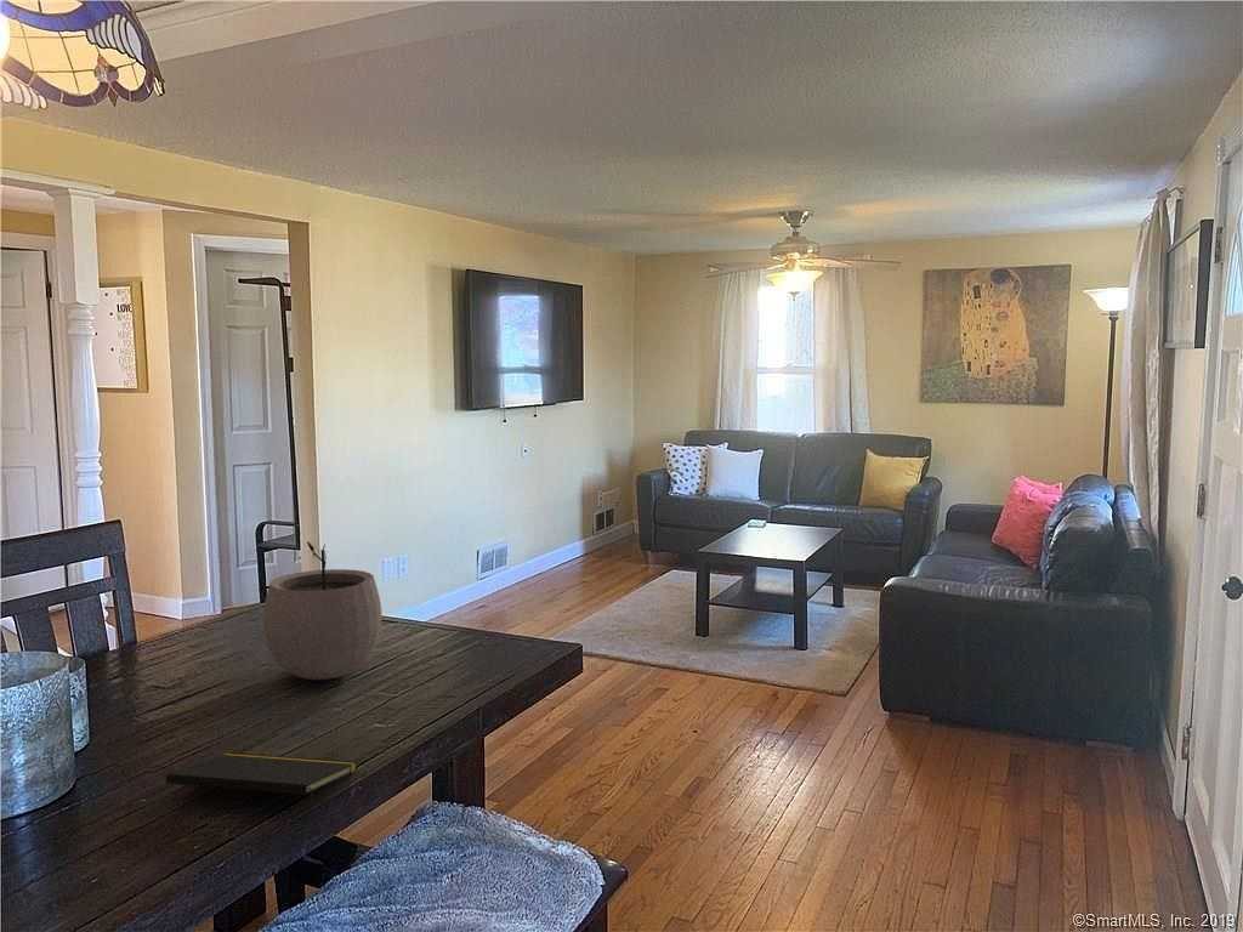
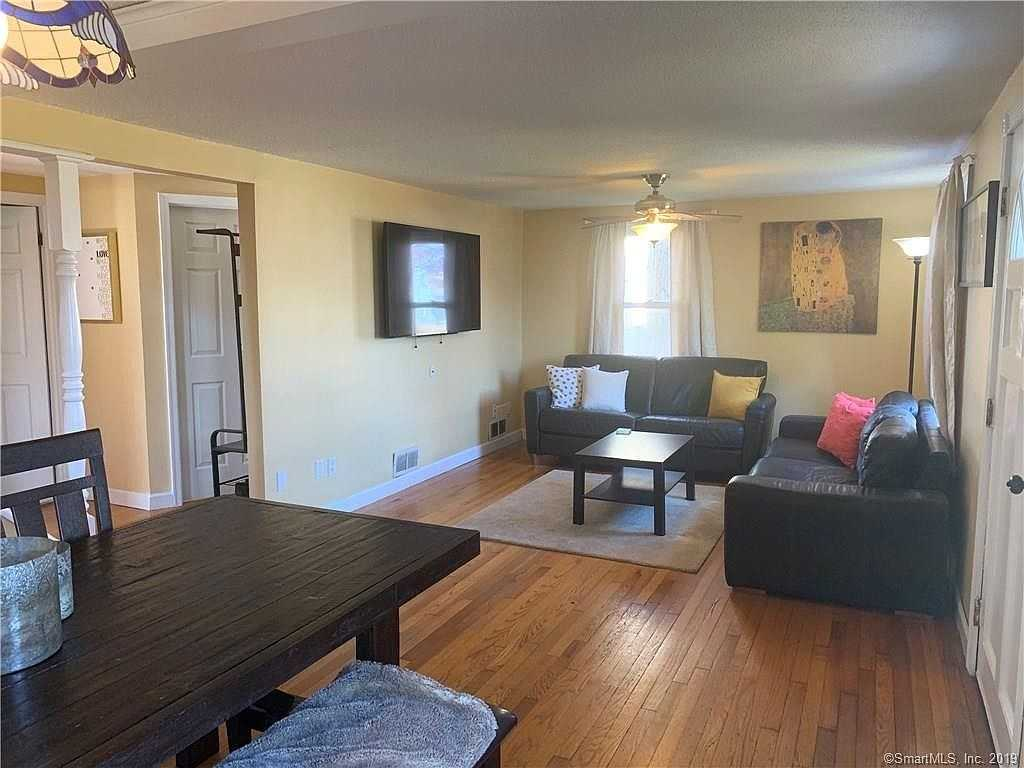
- plant pot (323, 606)
- notepad (266, 772)
